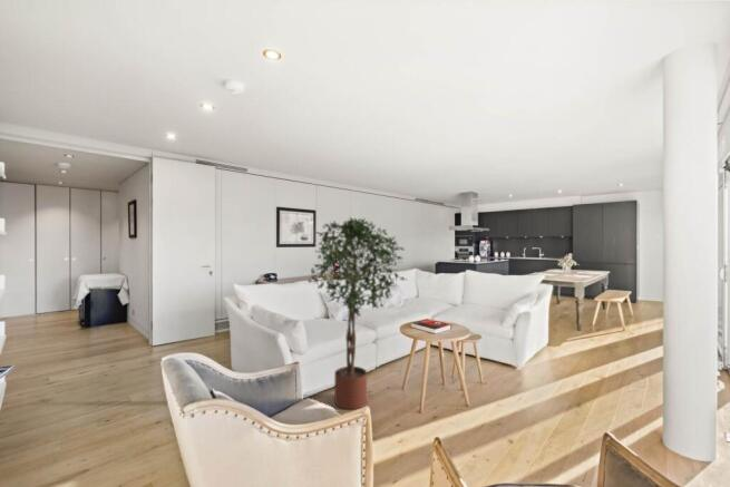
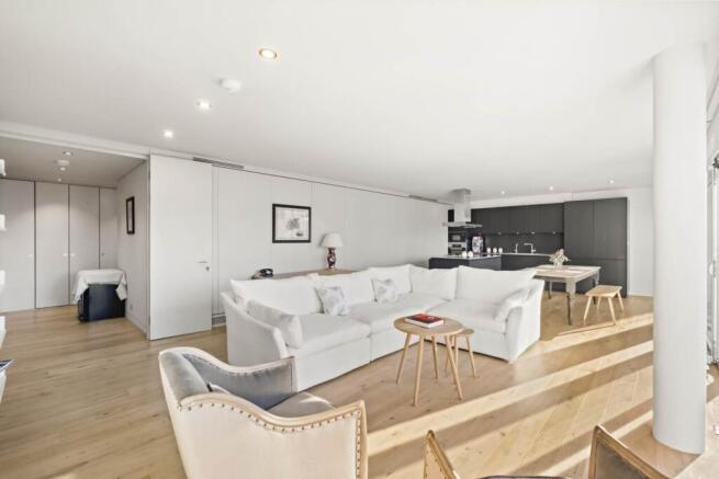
- potted tree (356, 311)
